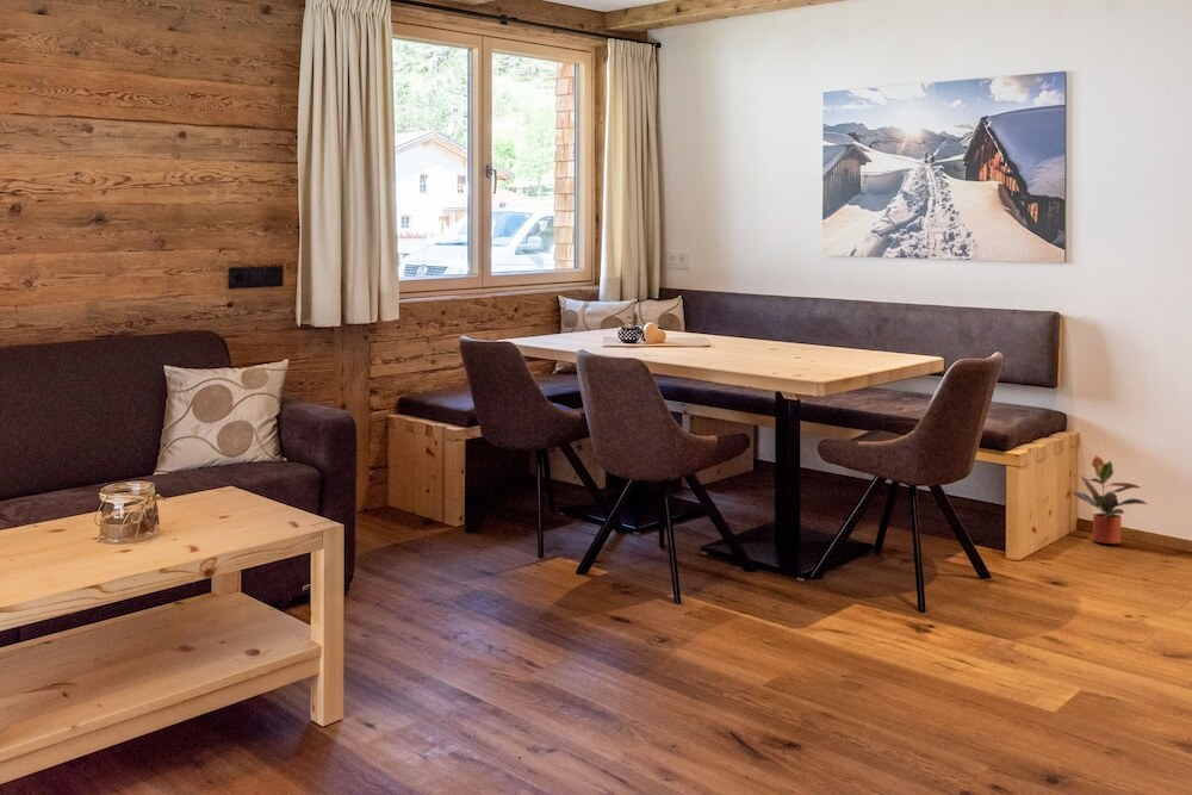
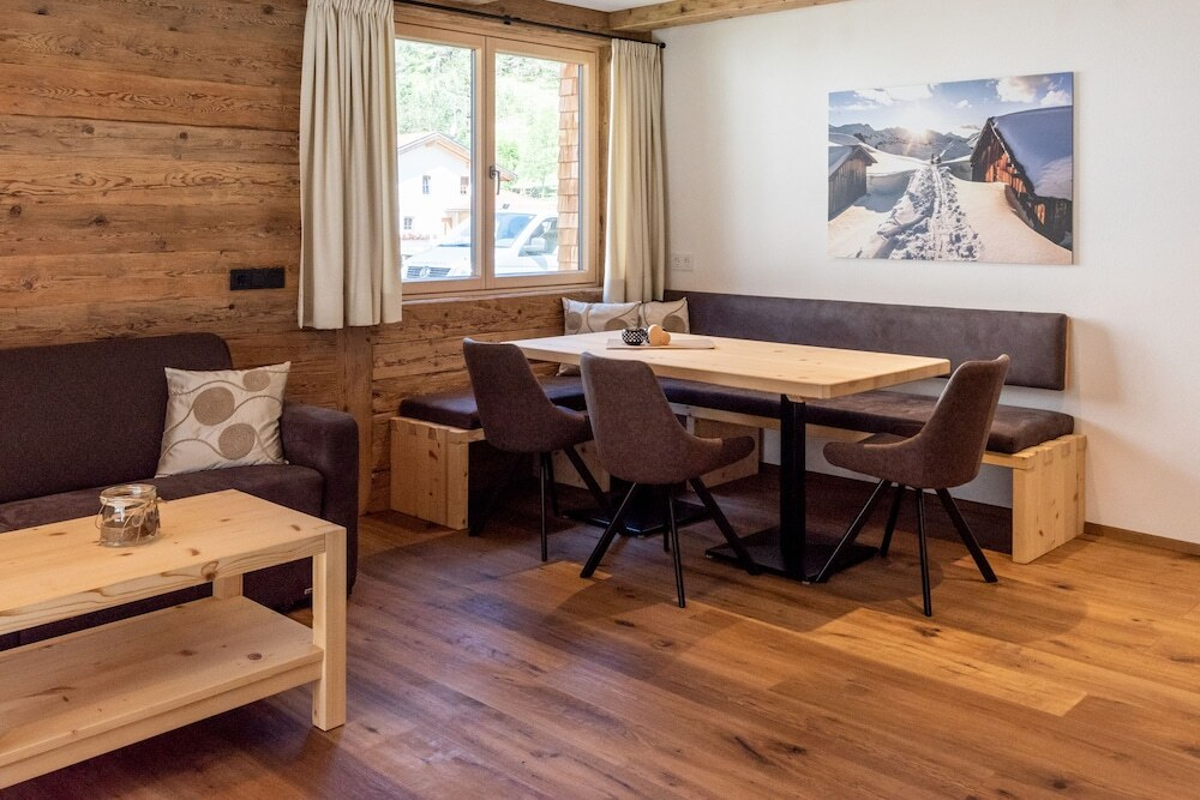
- potted plant (1105, 501)
